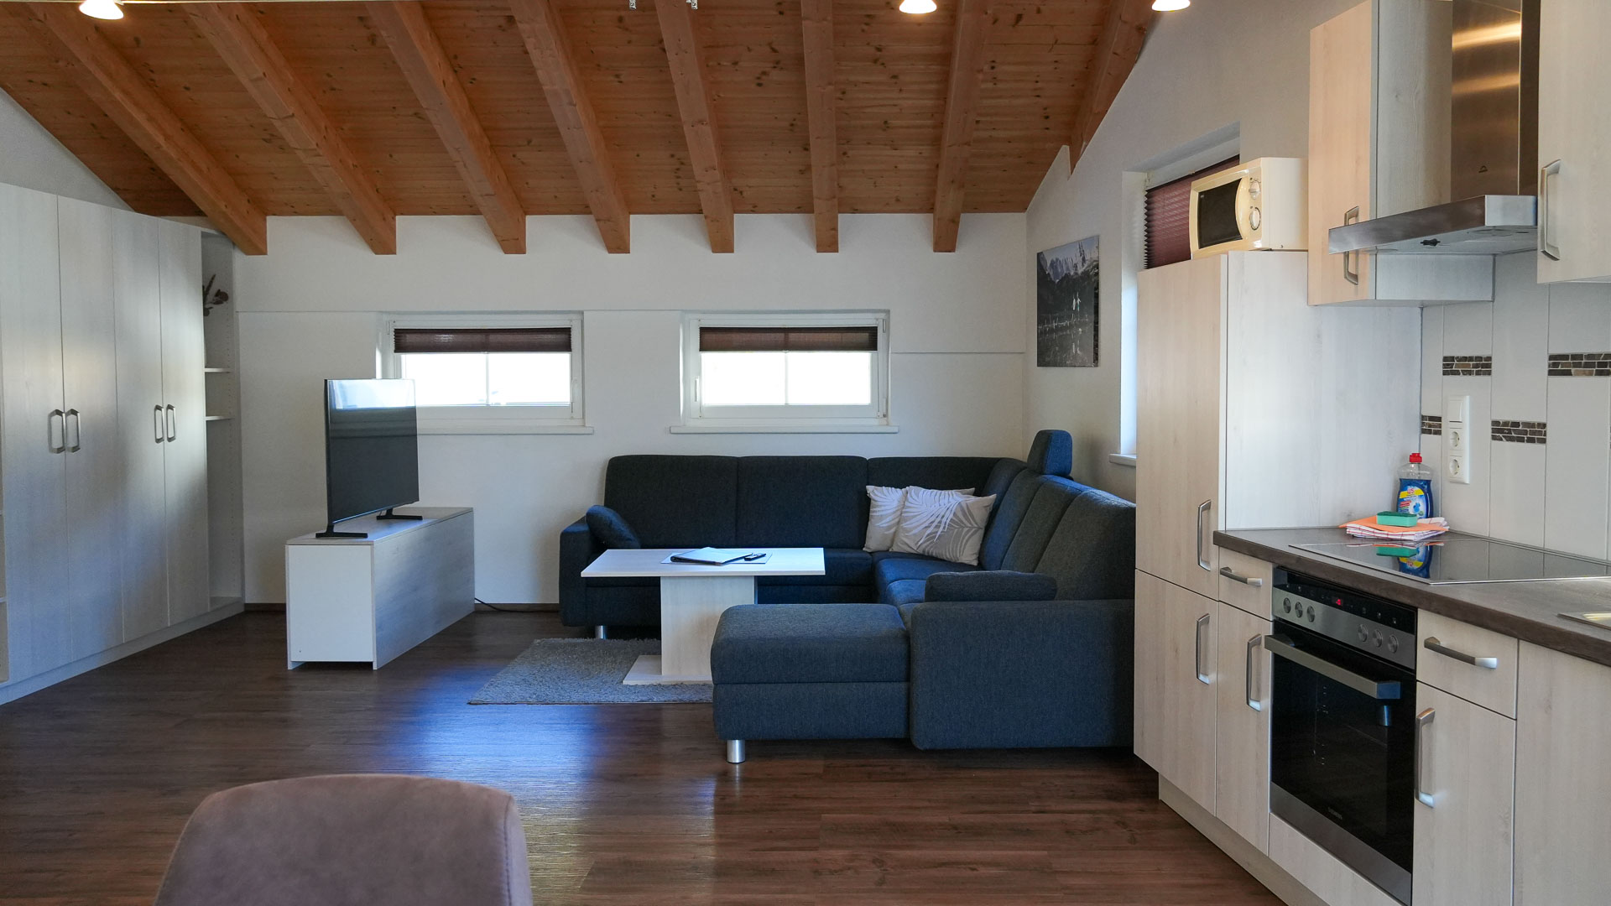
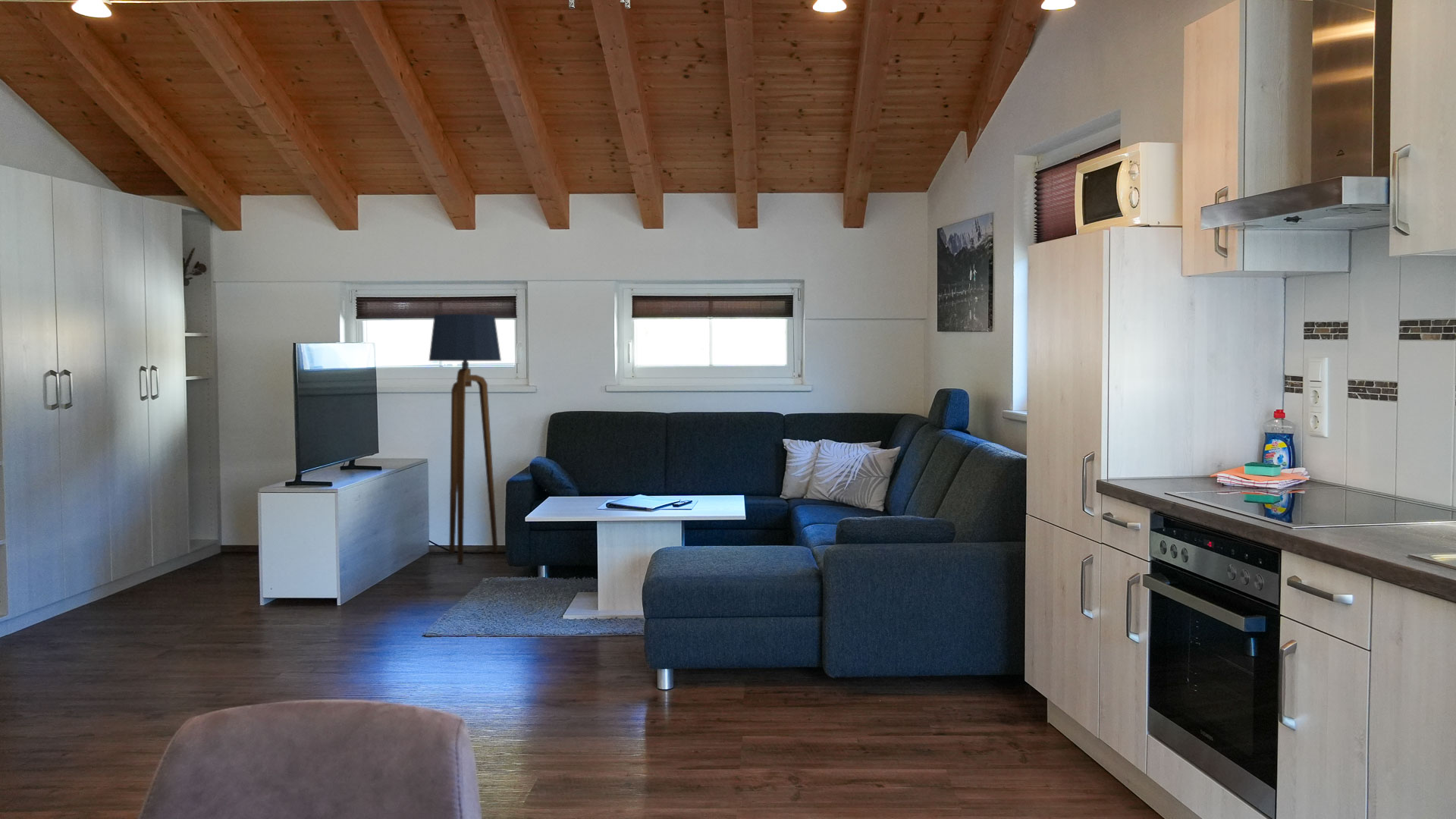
+ floor lamp (464, 437)
